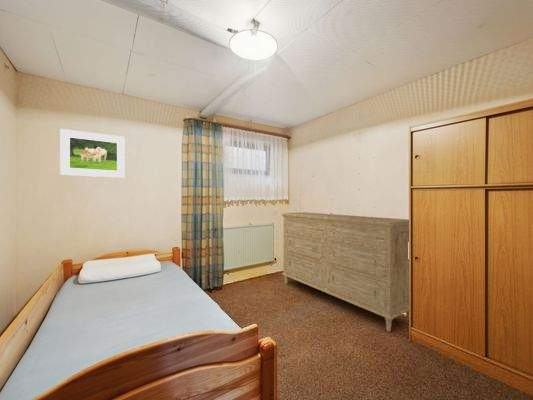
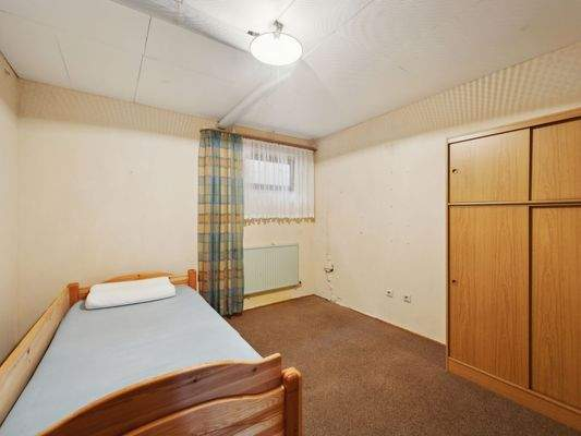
- dresser (336, 257)
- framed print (94, 154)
